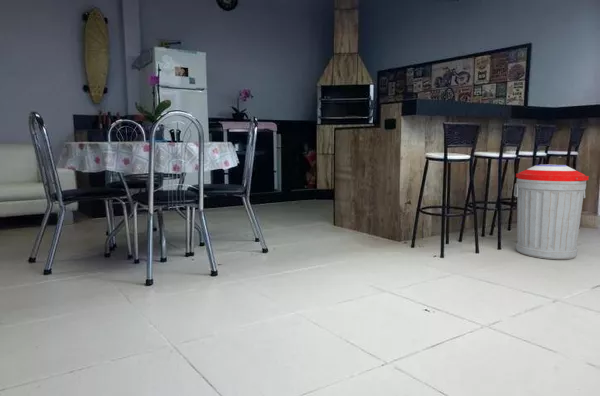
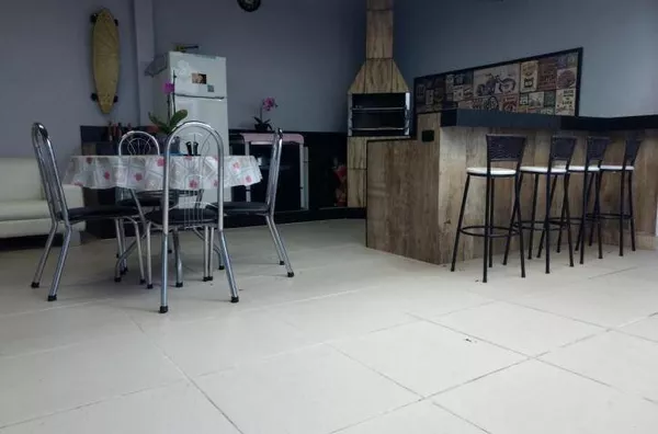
- trash can (548, 209)
